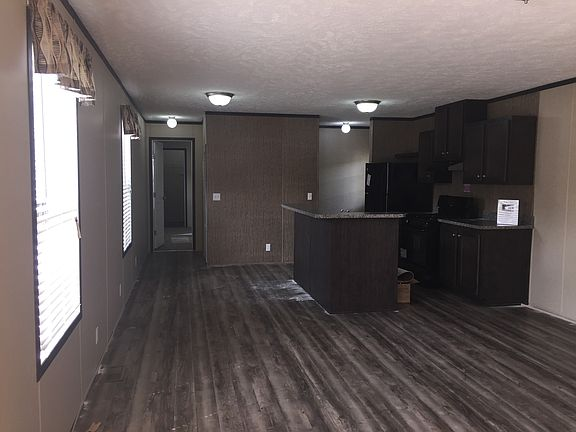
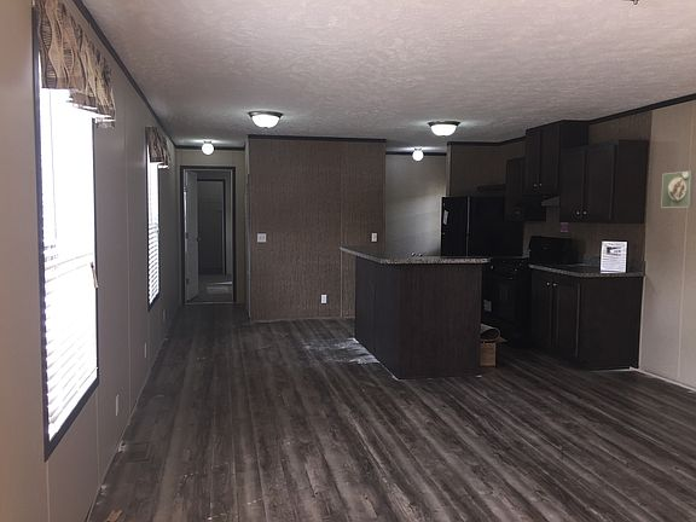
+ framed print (677, 190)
